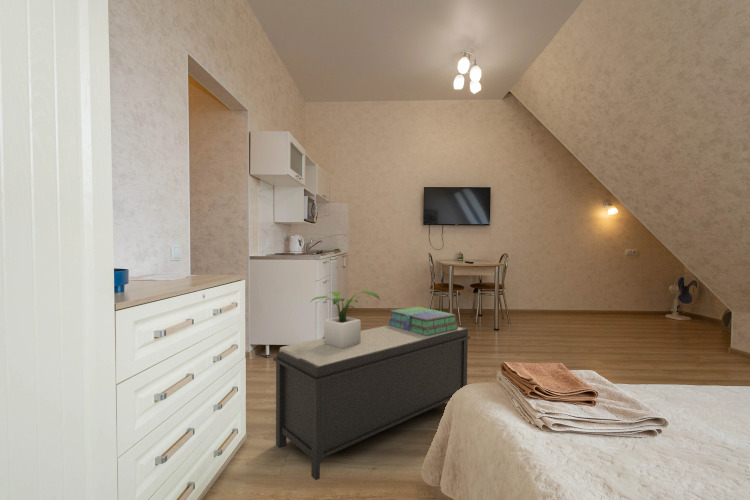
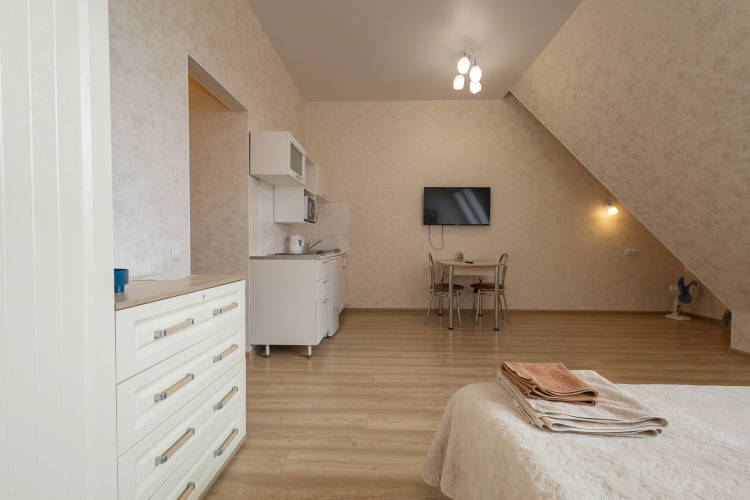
- bench (381, 380)
- stack of books (422, 319)
- potted plant (344, 317)
